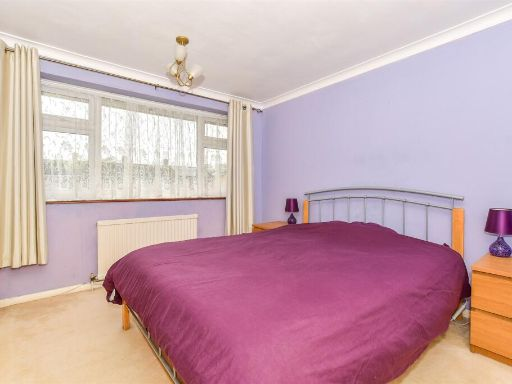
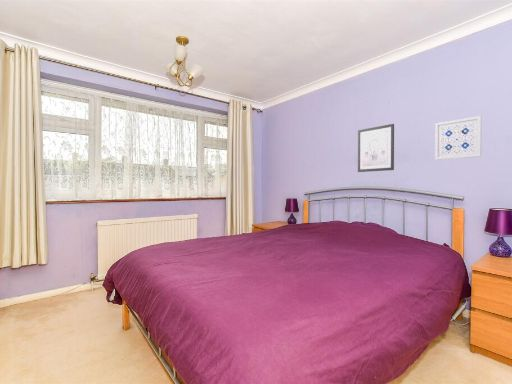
+ wall art (457, 139)
+ wall art (375, 149)
